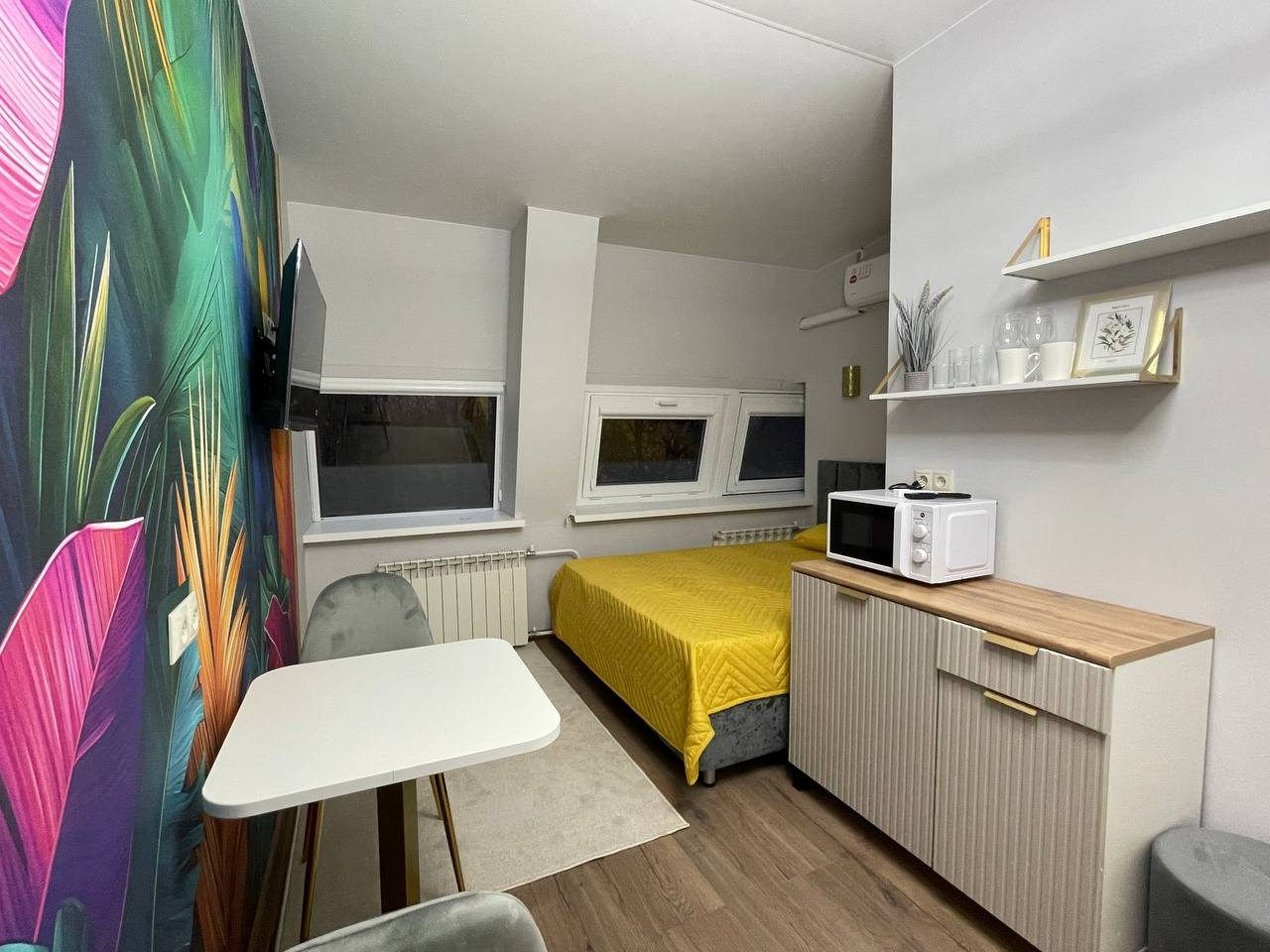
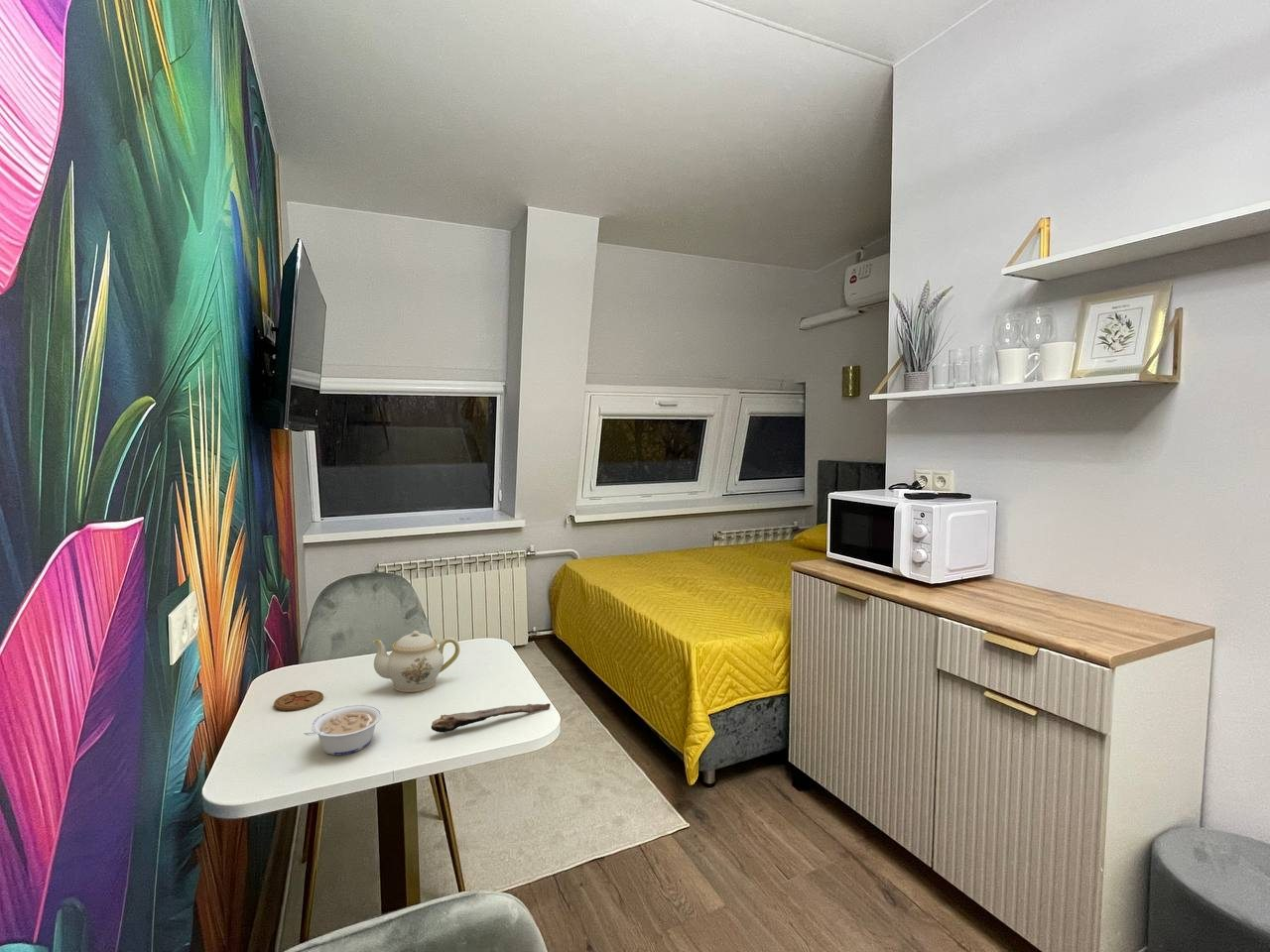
+ spoon (493, 714)
+ legume (346, 730)
+ coaster (299, 699)
+ teapot (417, 657)
